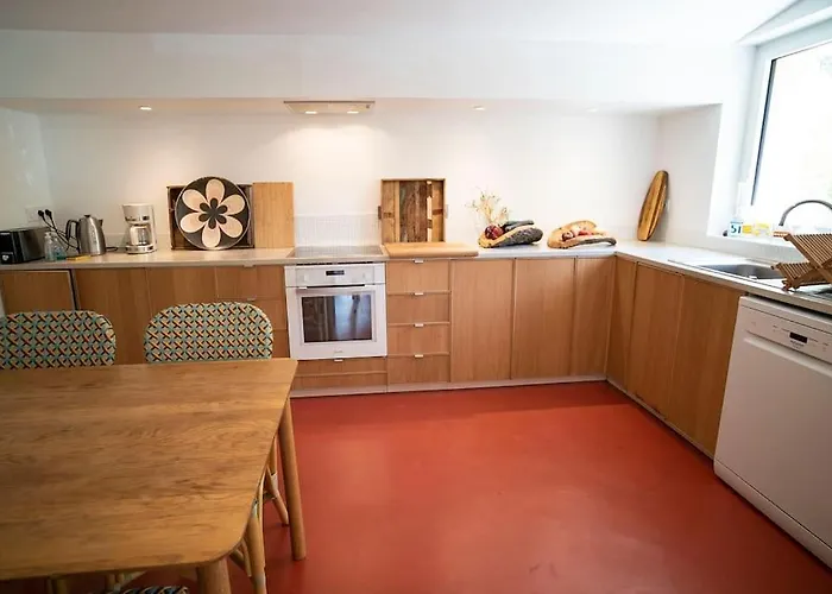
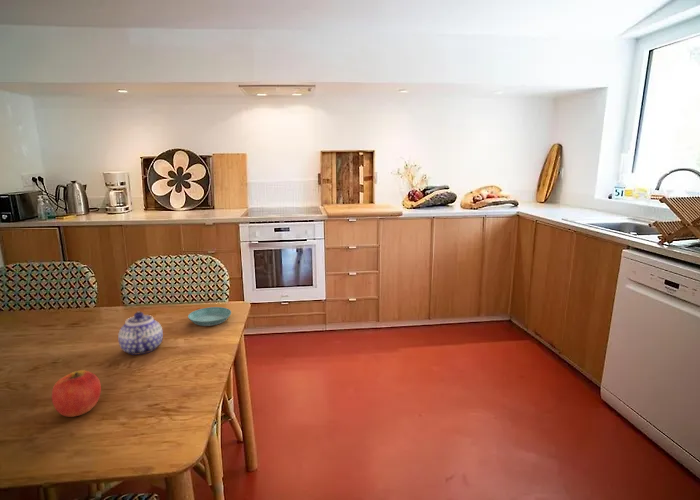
+ apple (76, 390)
+ teapot (140, 330)
+ saucer (210, 317)
